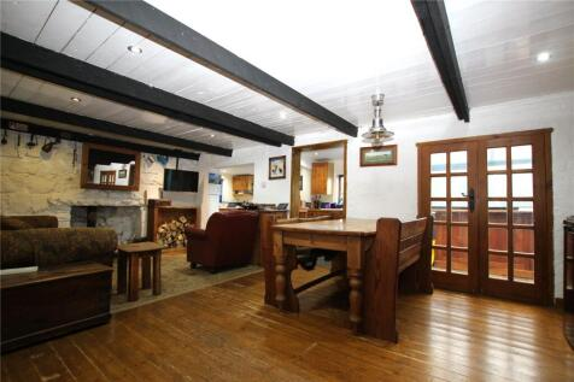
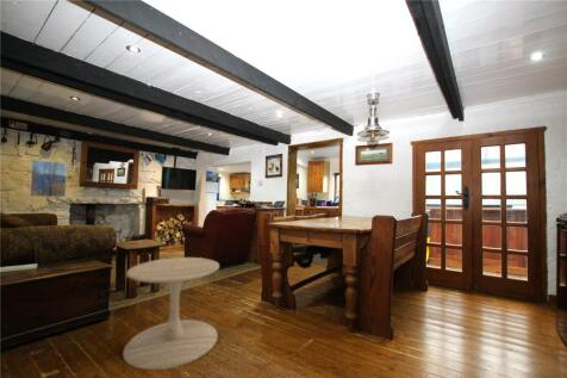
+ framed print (49, 179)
+ side table (174, 304)
